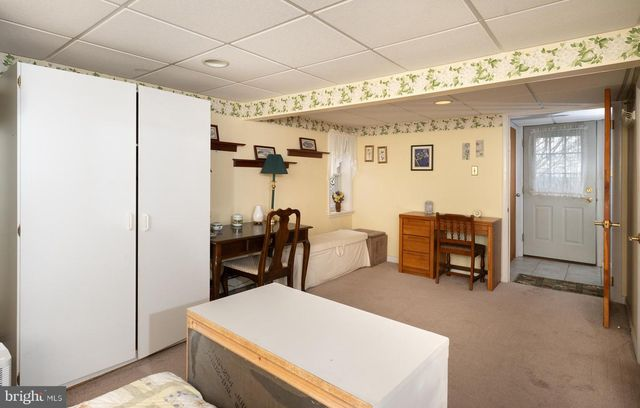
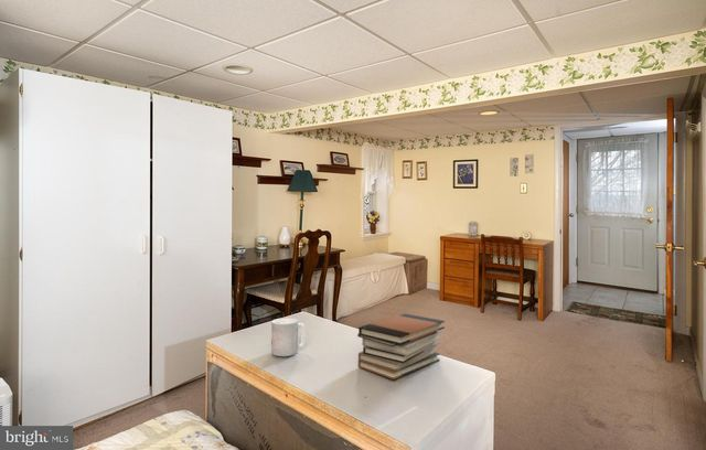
+ book stack (402, 343)
+ mug (287, 336)
